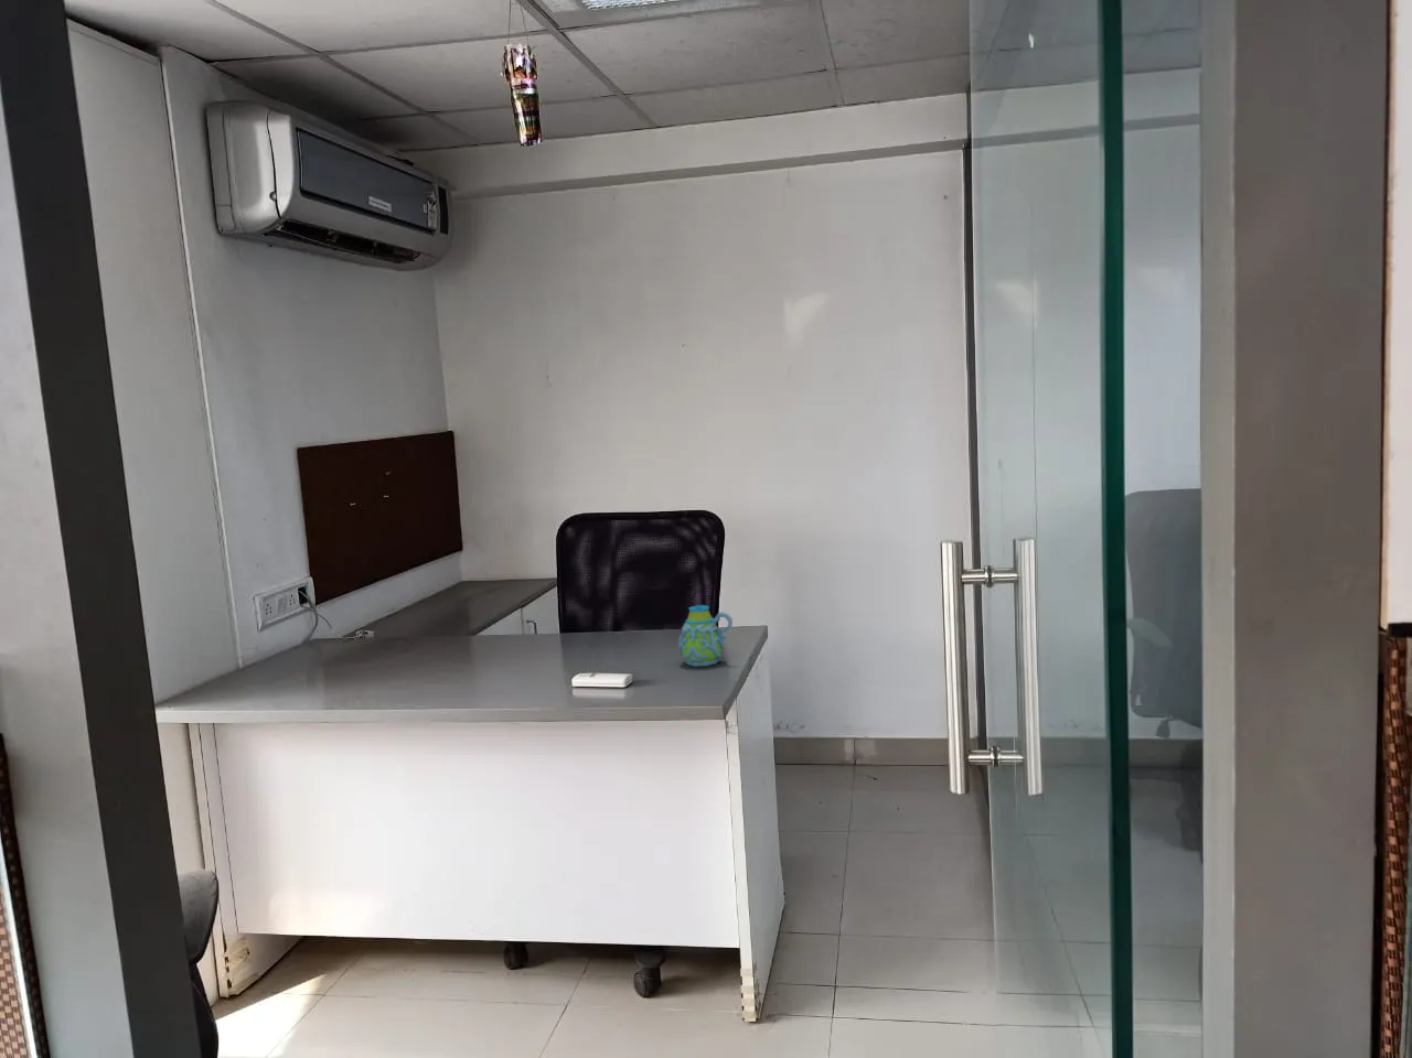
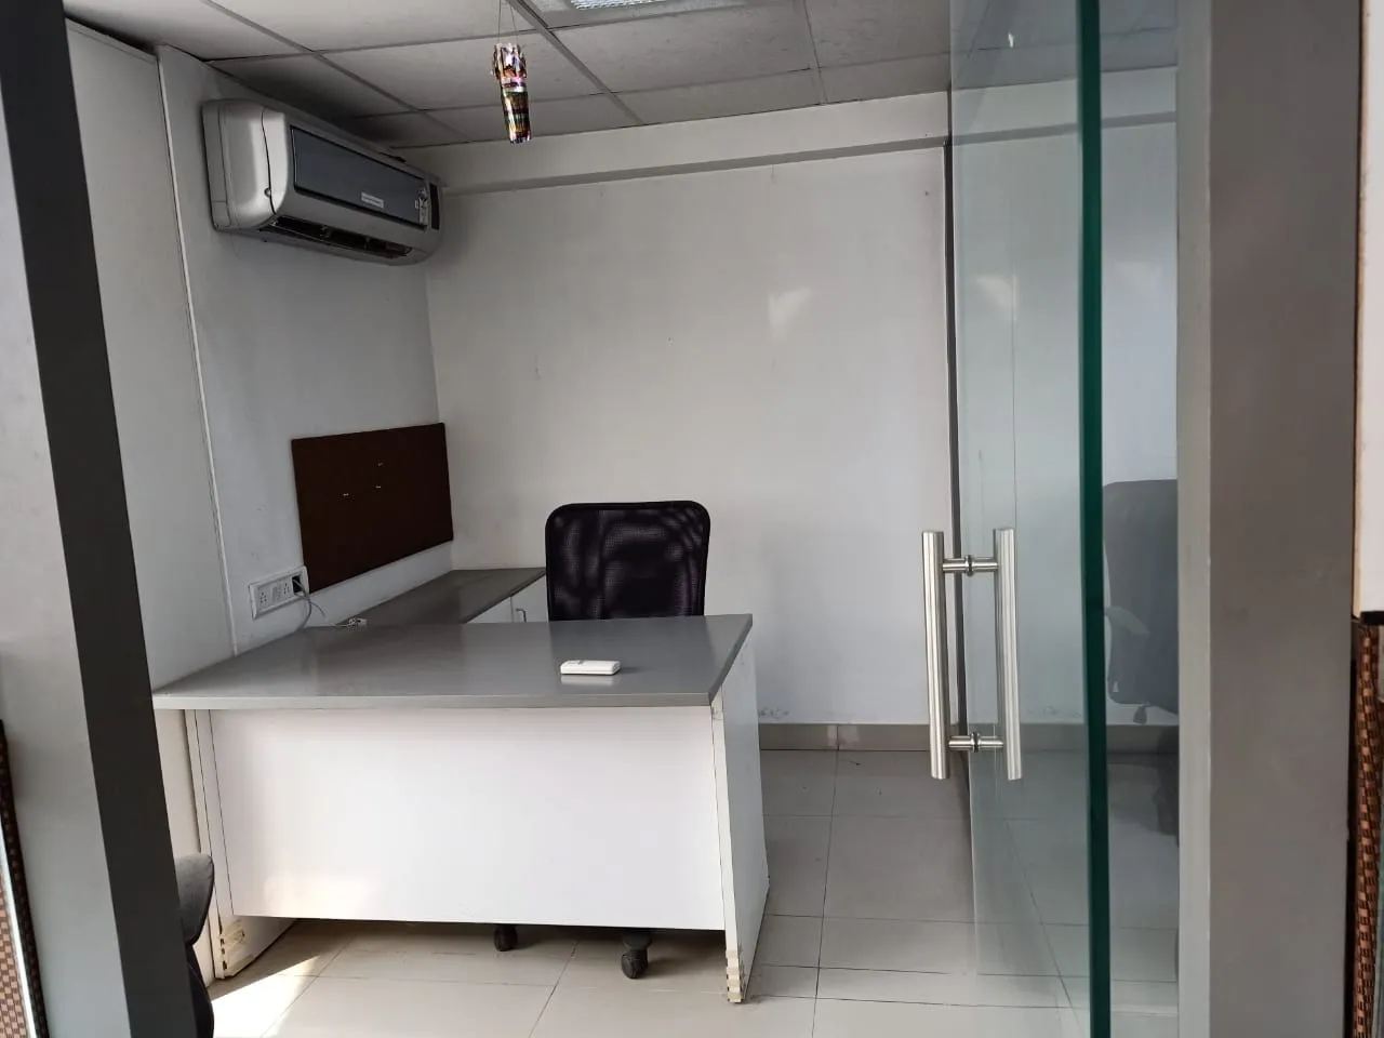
- mug (705, 635)
